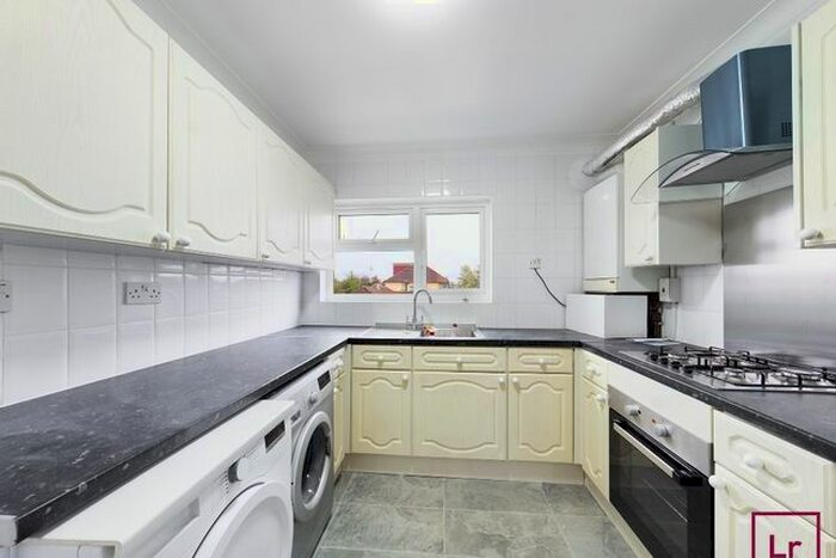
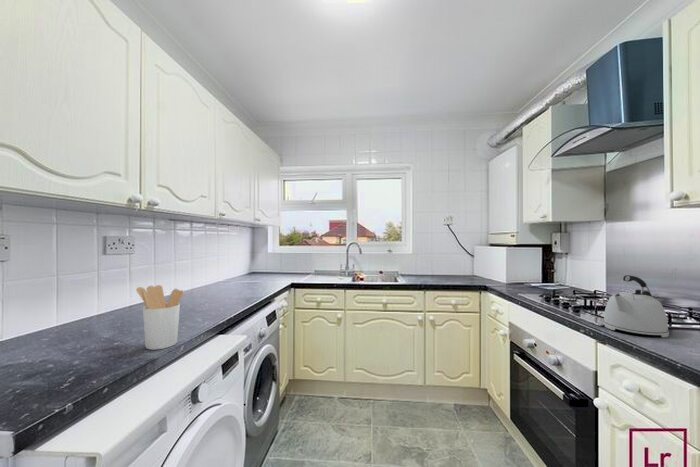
+ kettle (633, 302)
+ utensil holder (157, 314)
